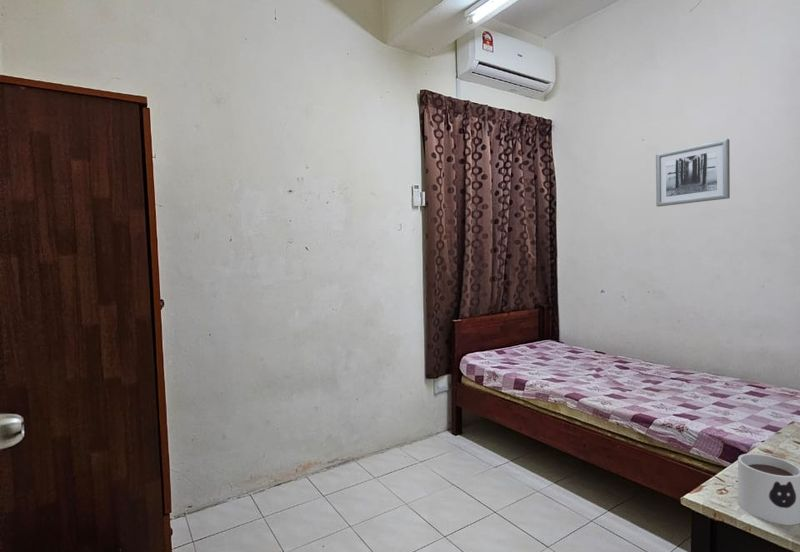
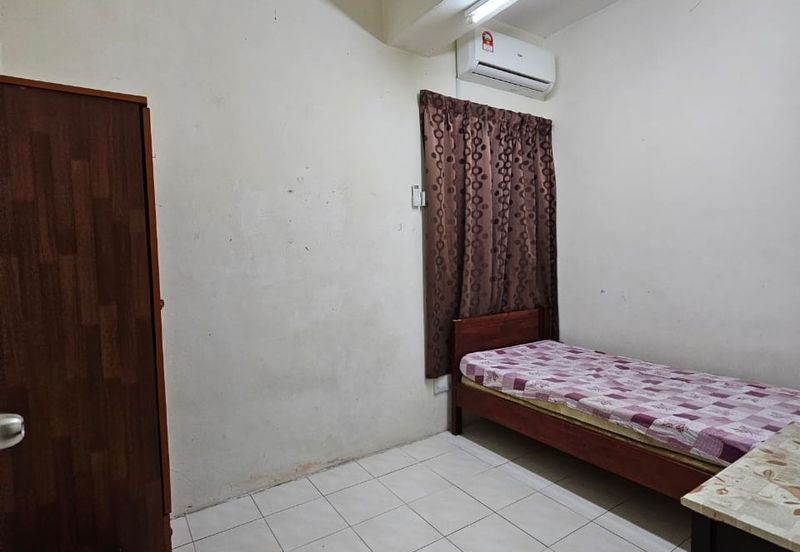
- wall art (690, 175)
- mug (771, 485)
